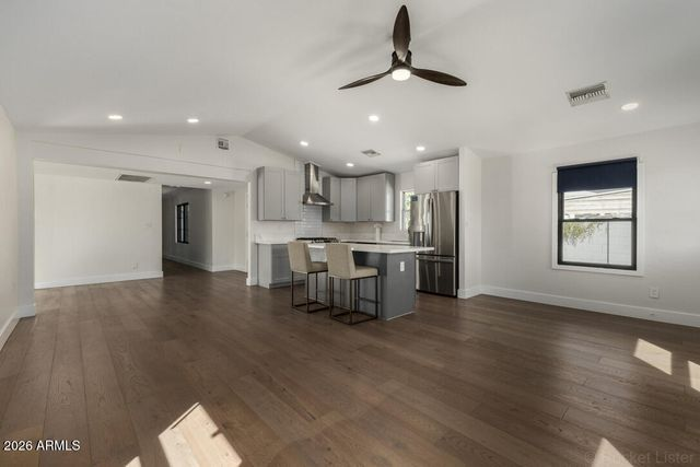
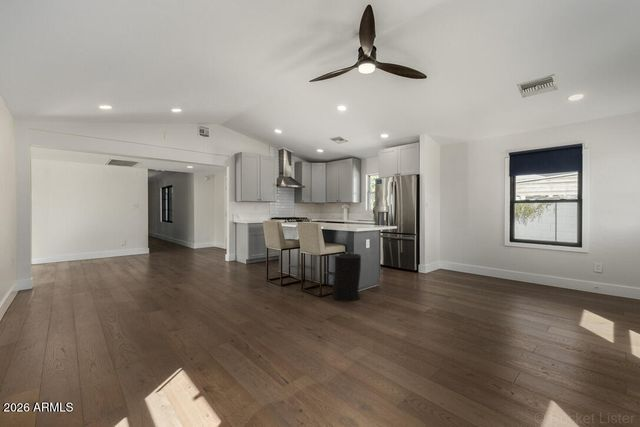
+ trash can (347, 274)
